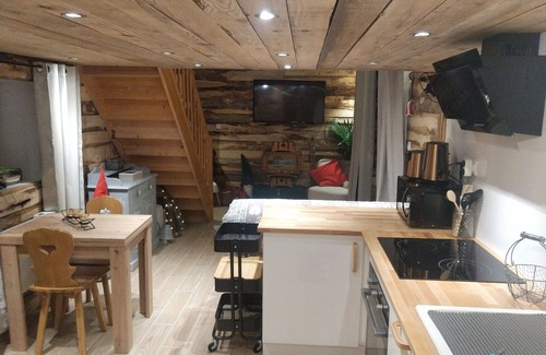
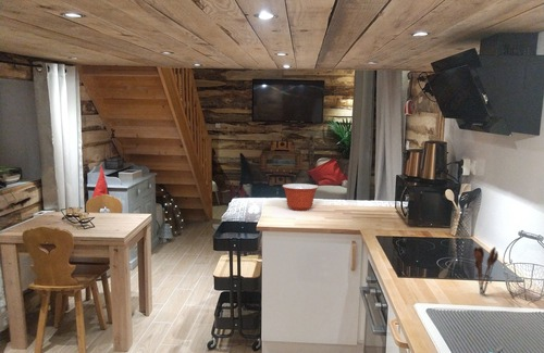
+ mixing bowl (299, 197)
+ utensil holder (486, 269)
